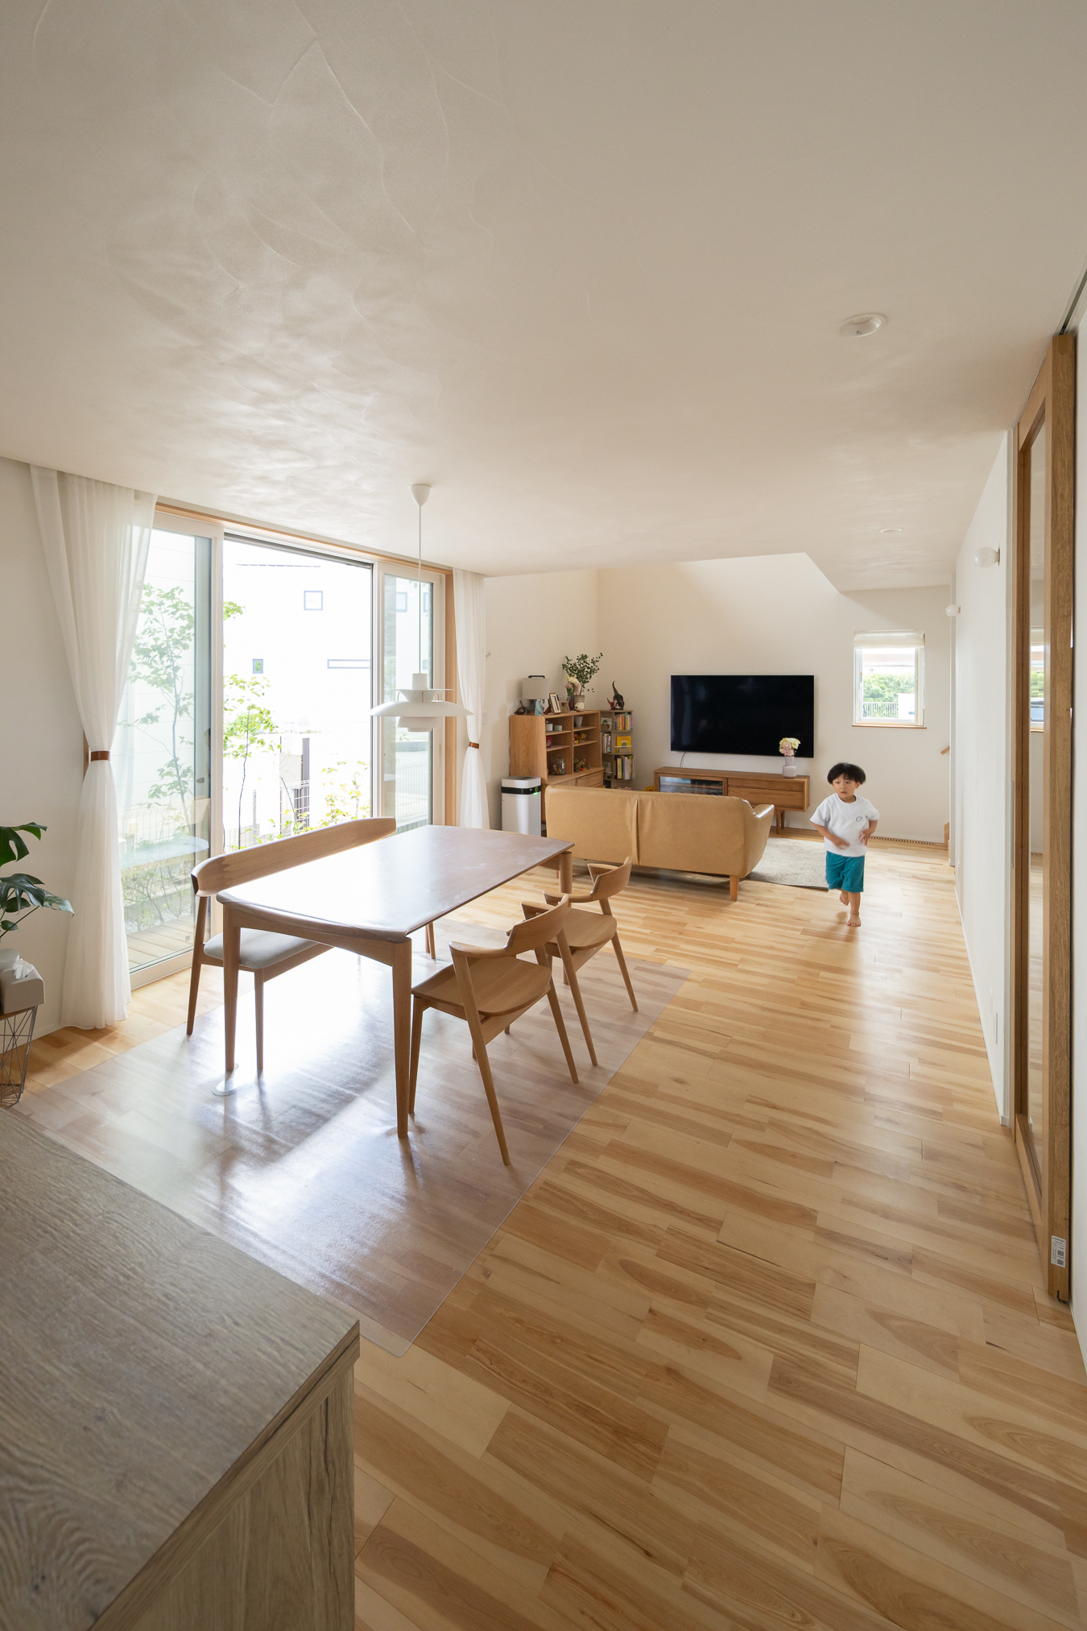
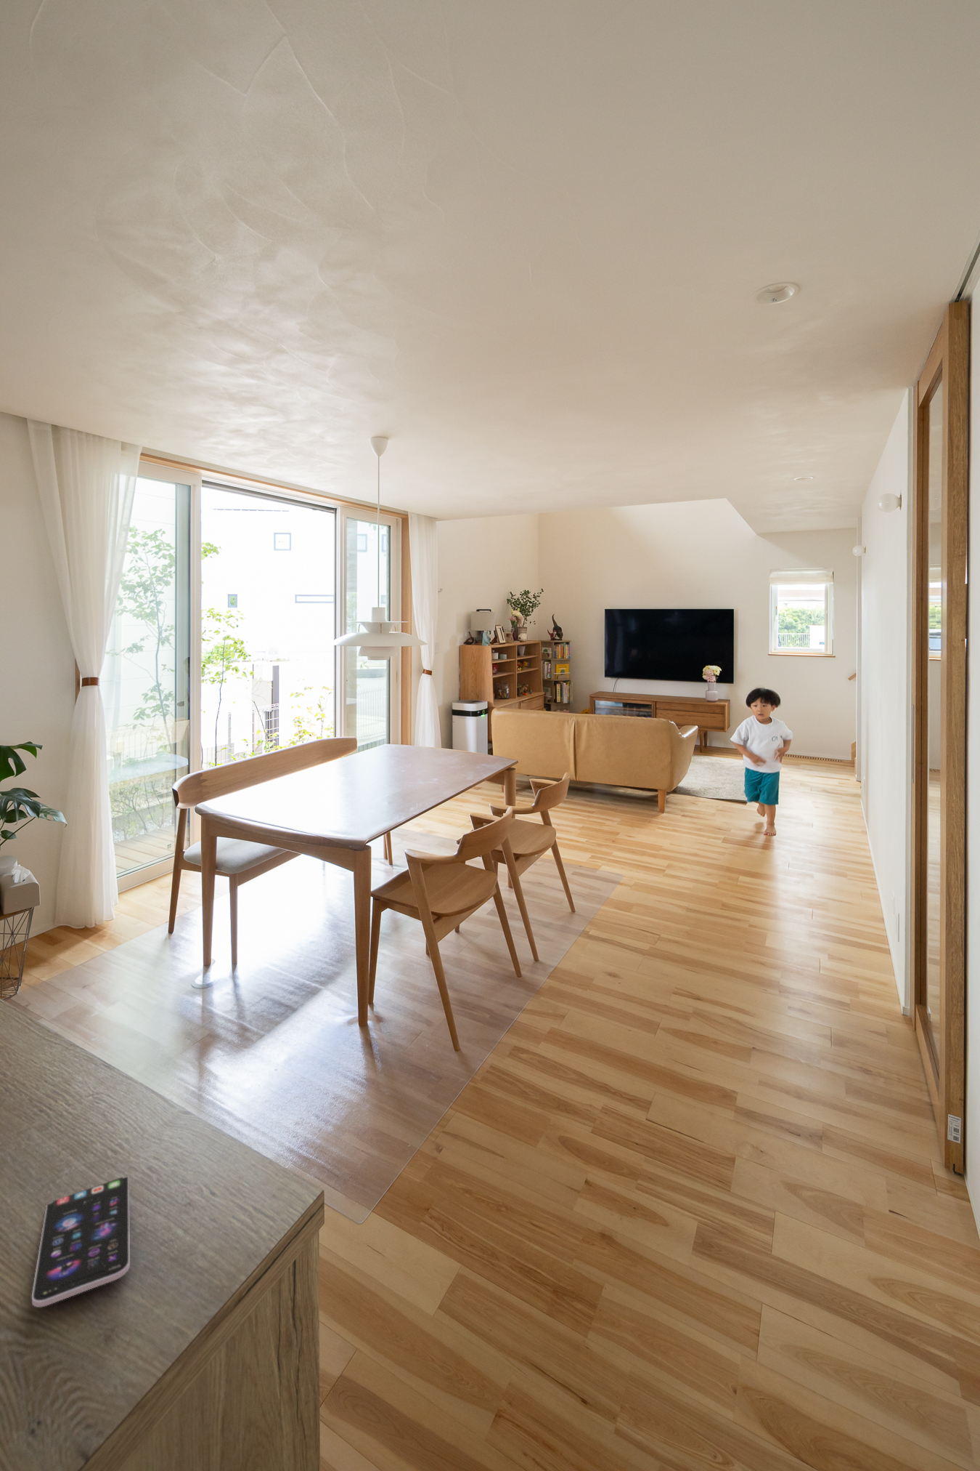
+ smartphone (85, 1232)
